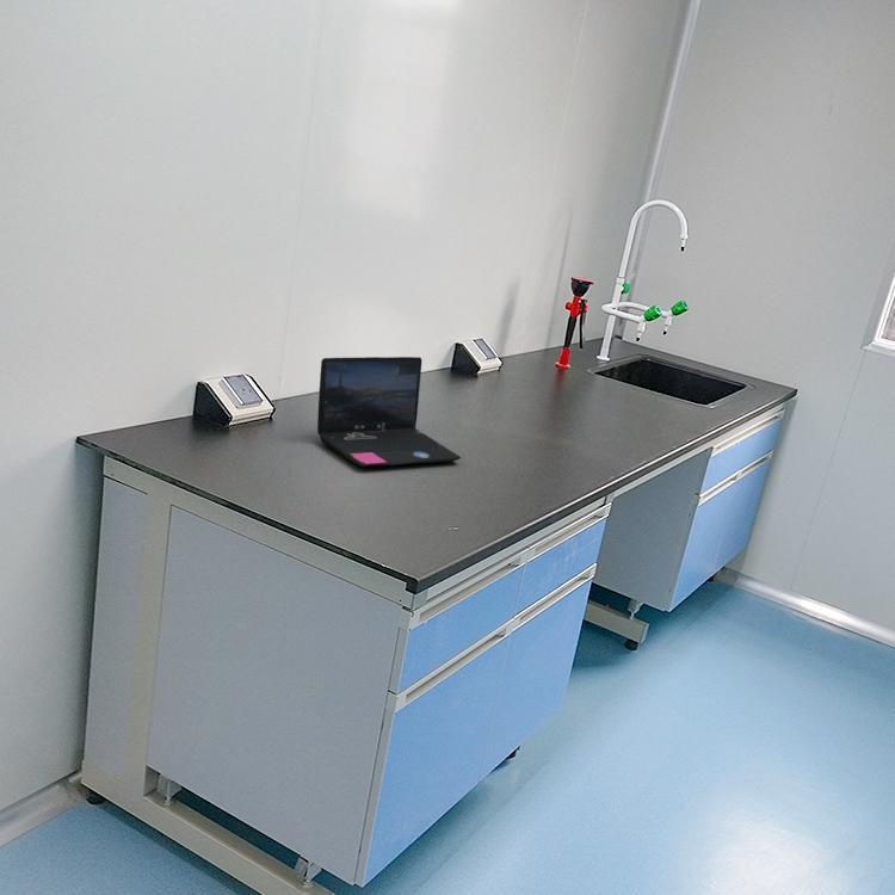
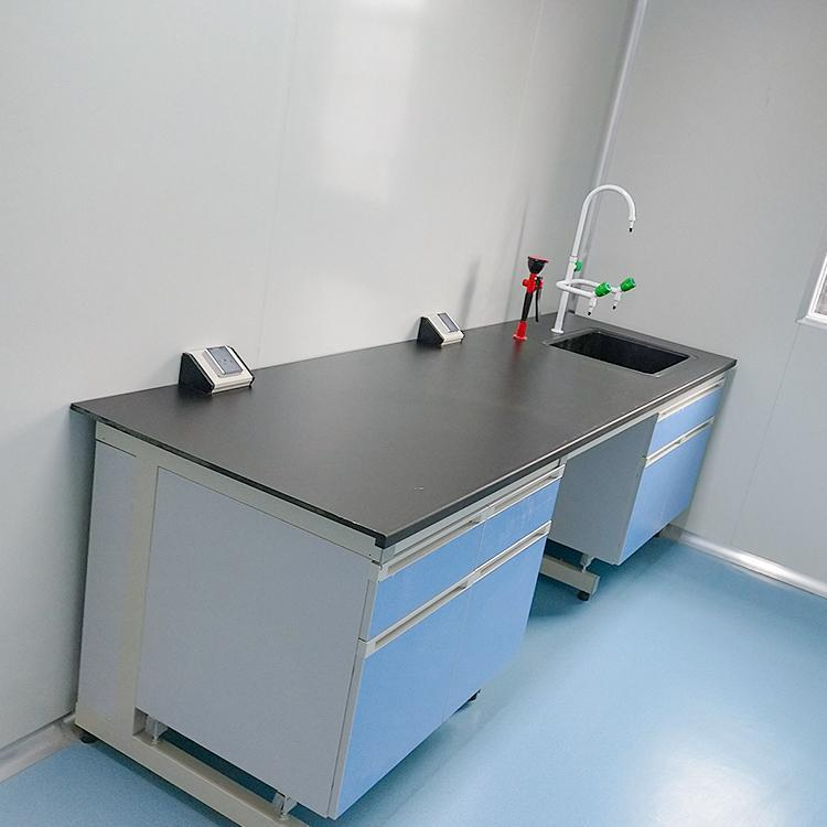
- laptop (391, 411)
